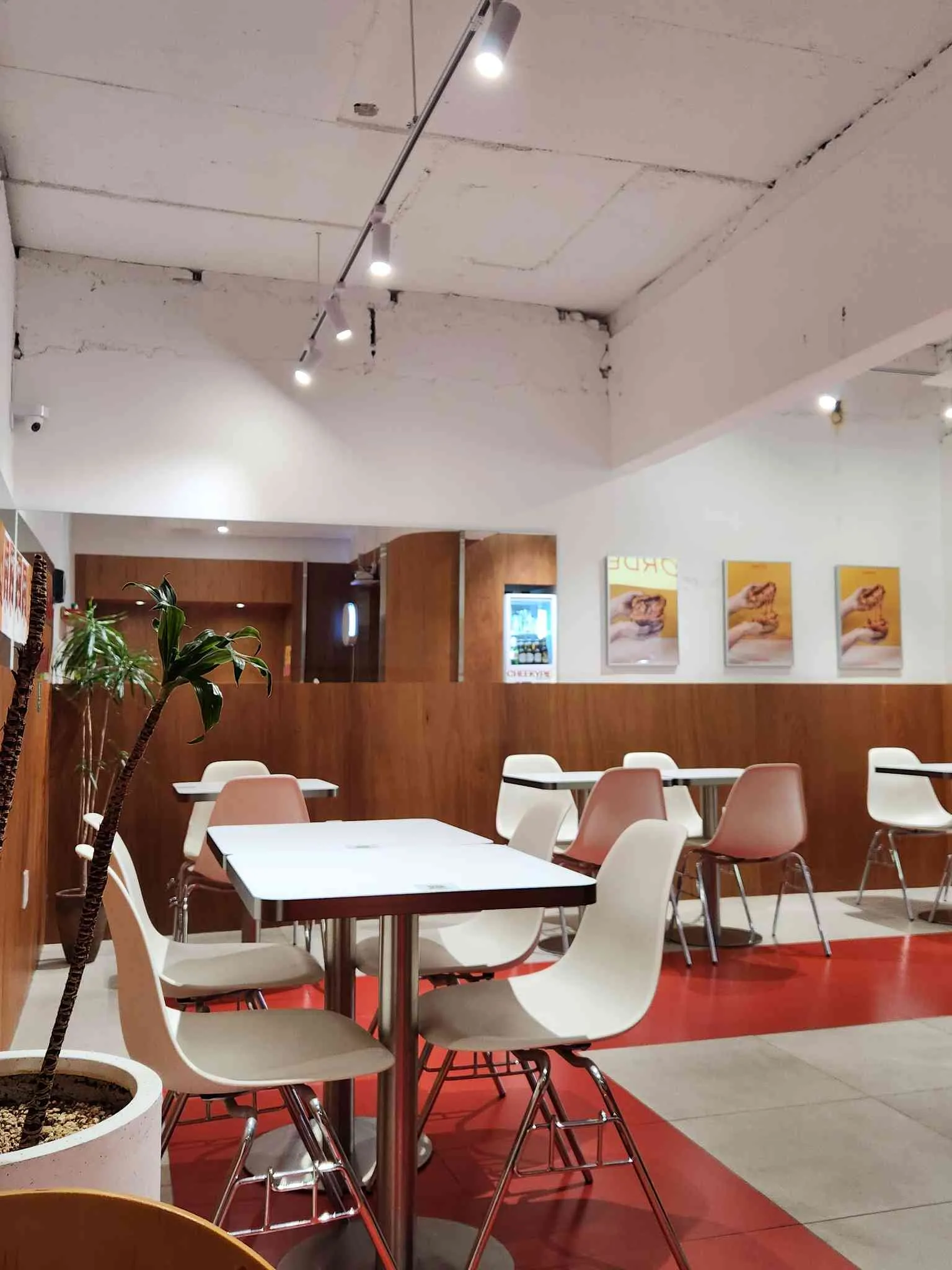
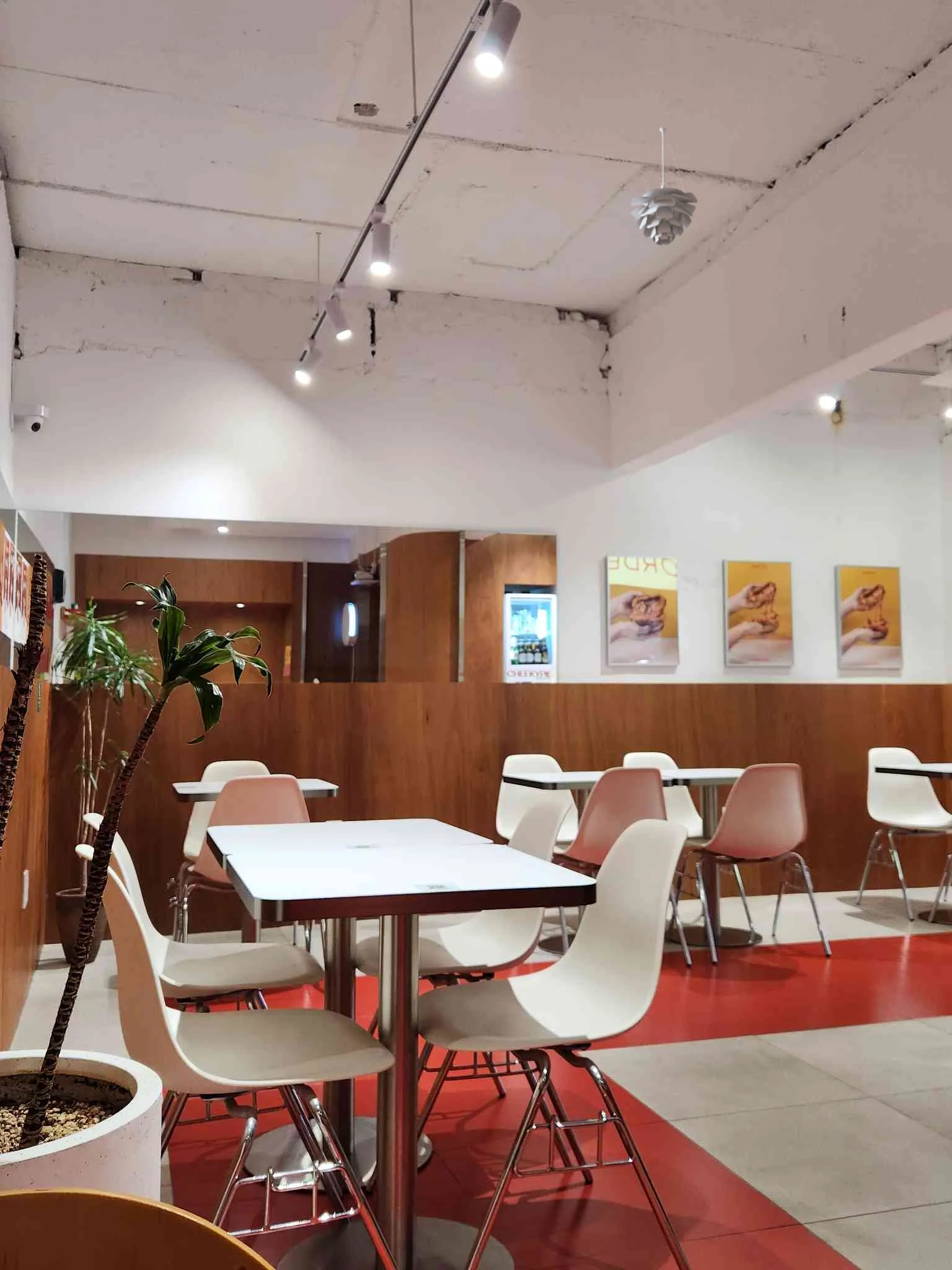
+ pendant light (664, 185)
